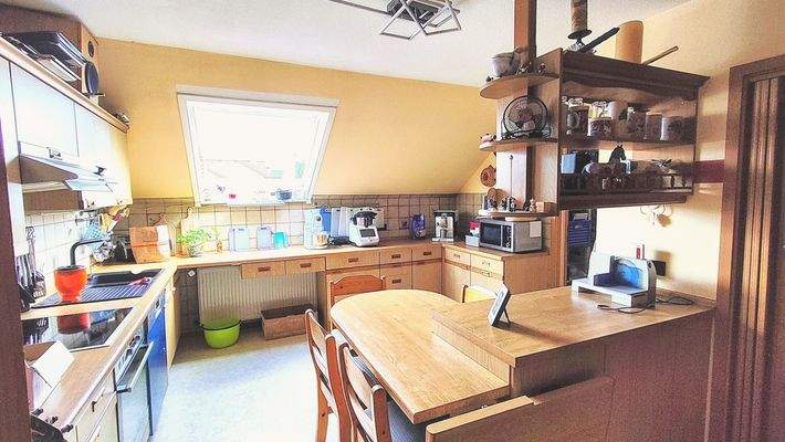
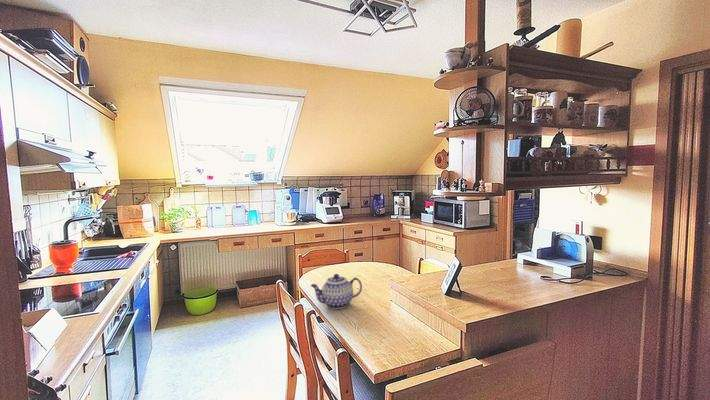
+ teapot (337, 289)
